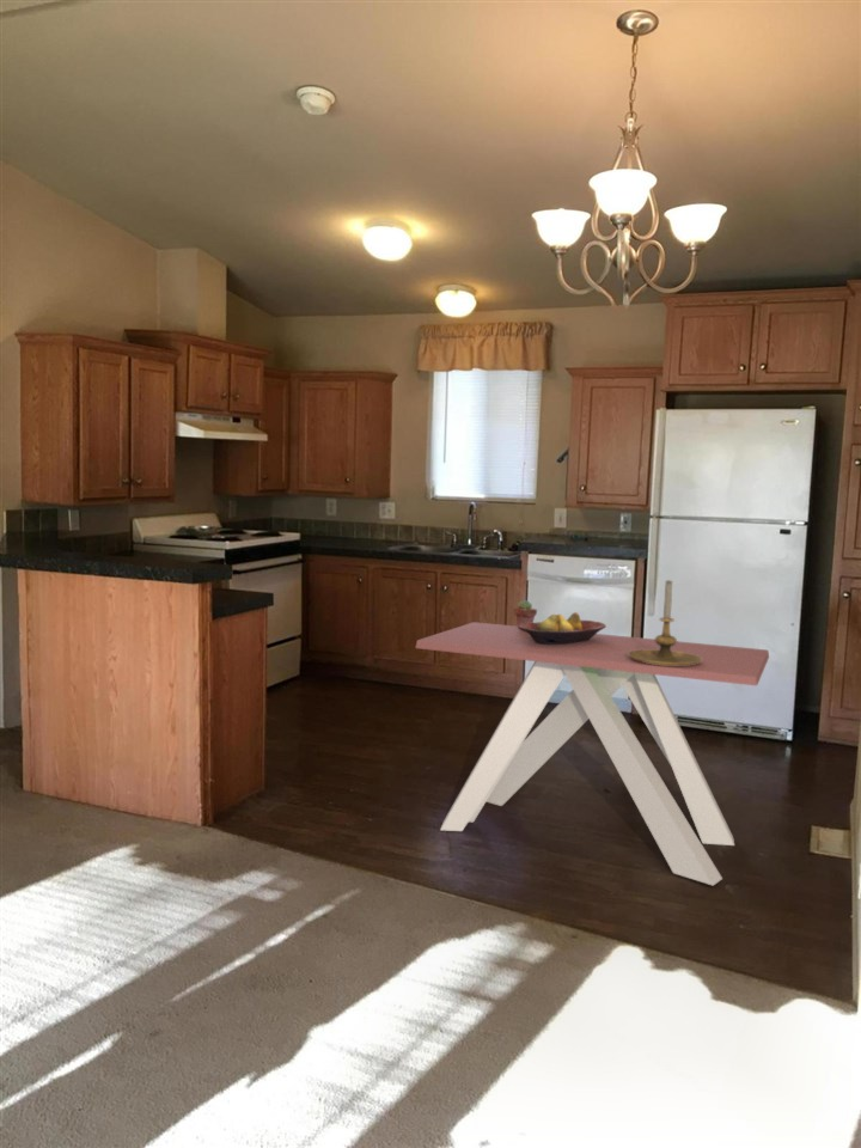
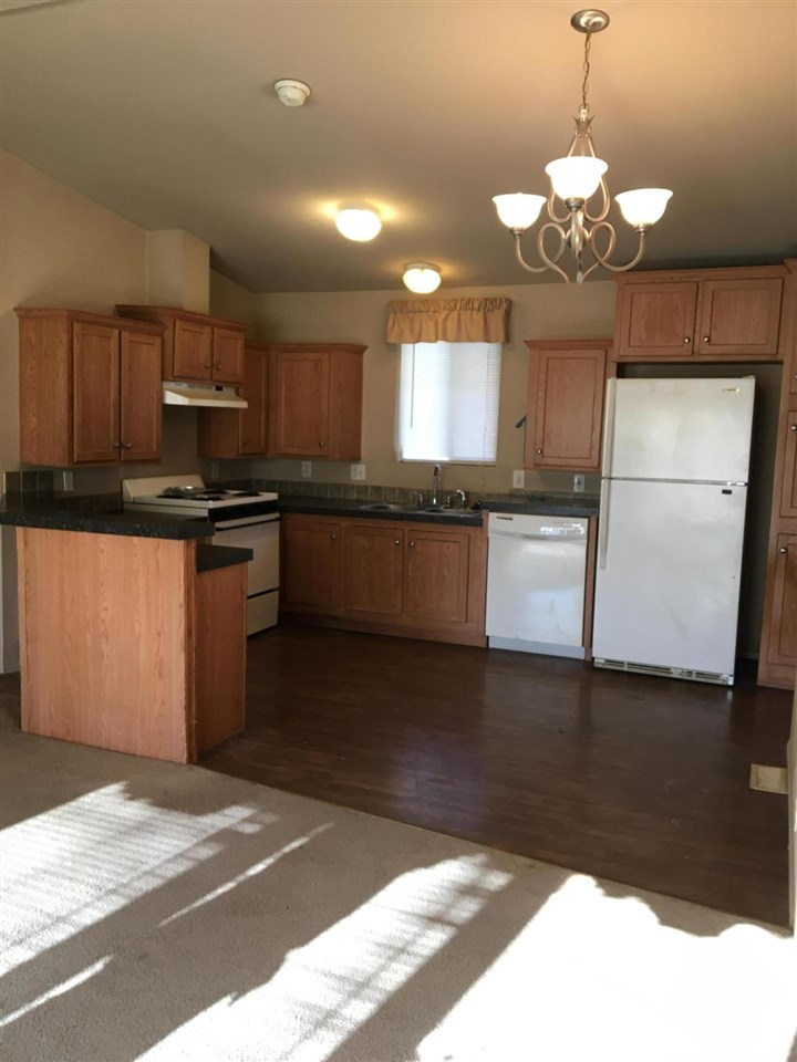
- dining table (598, 734)
- fruit bowl (562, 625)
- candle holder (666, 619)
- potted succulent (525, 613)
